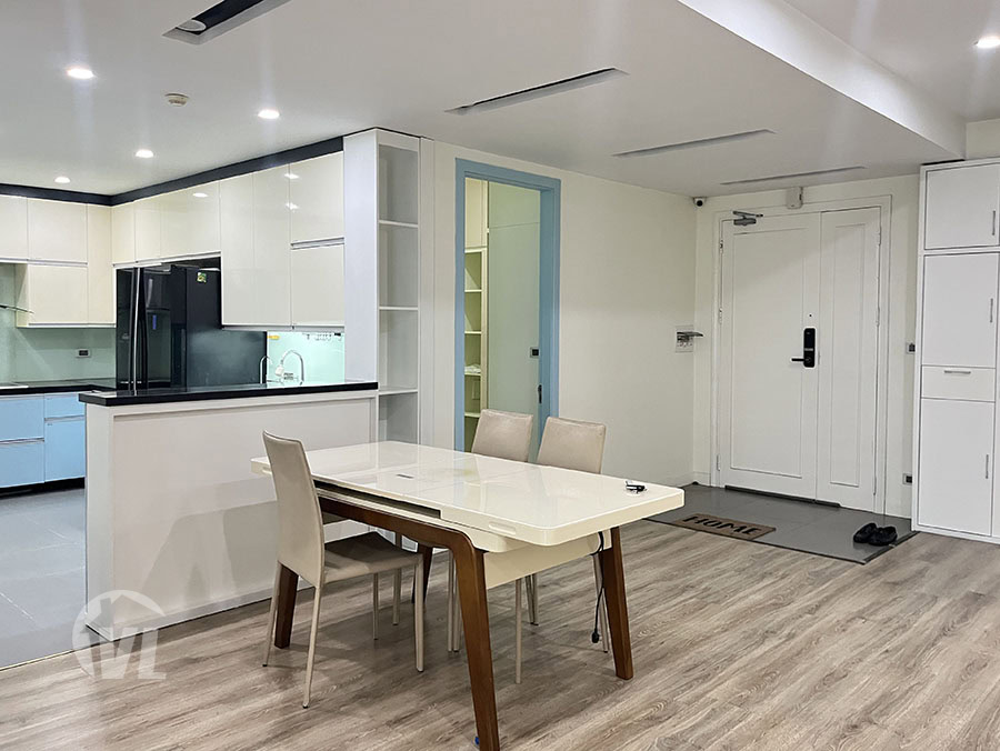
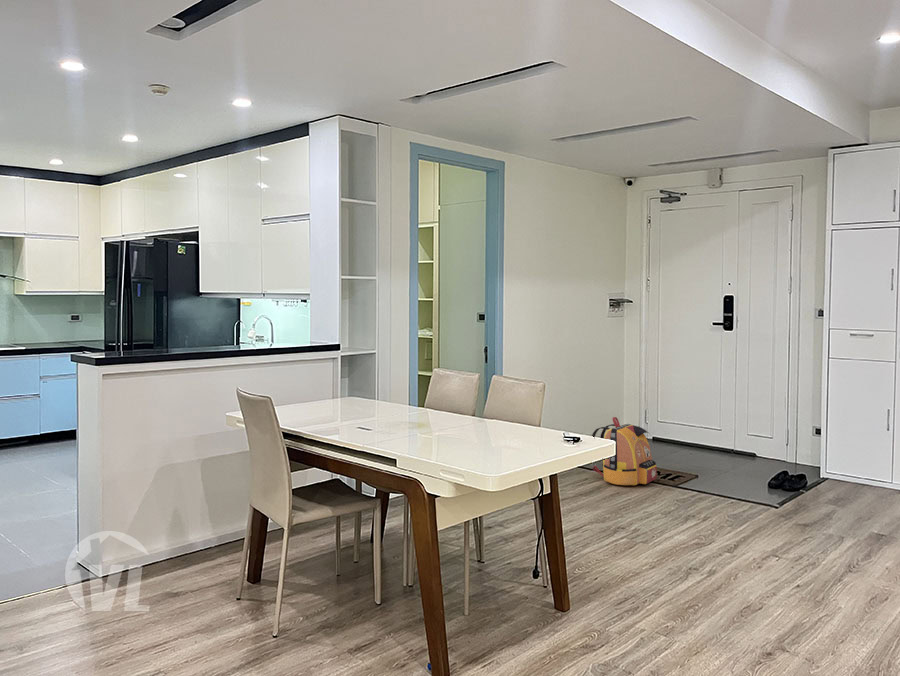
+ backpack (624, 448)
